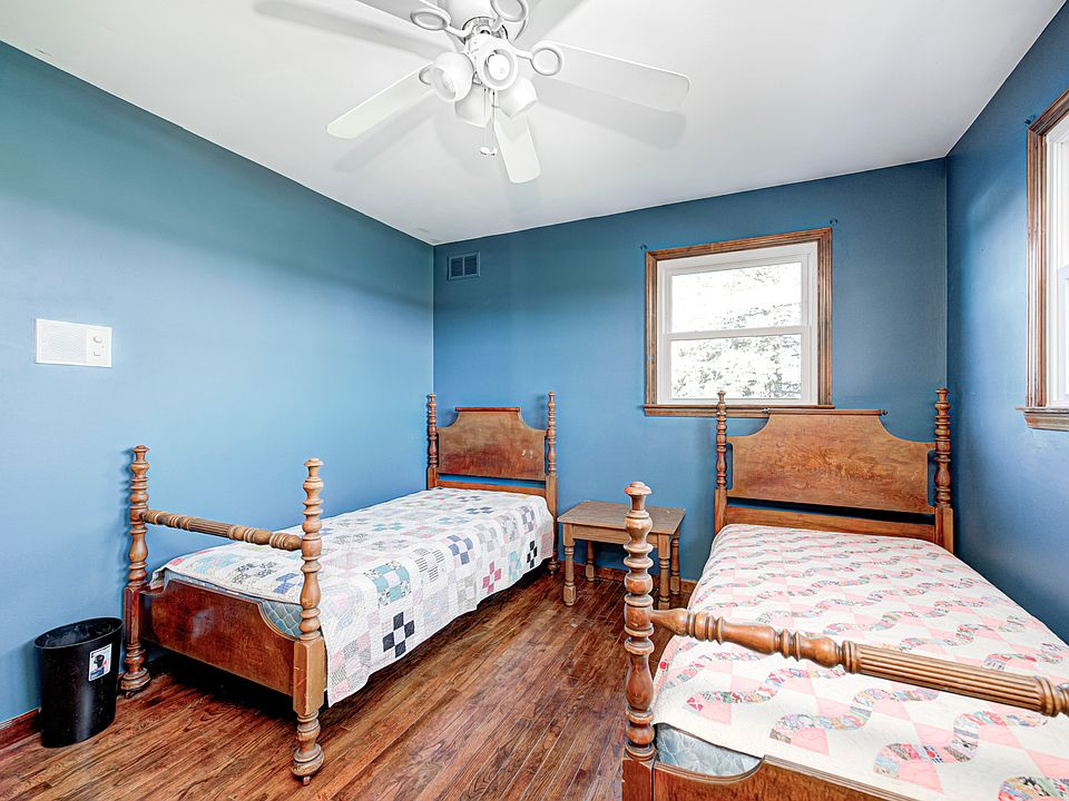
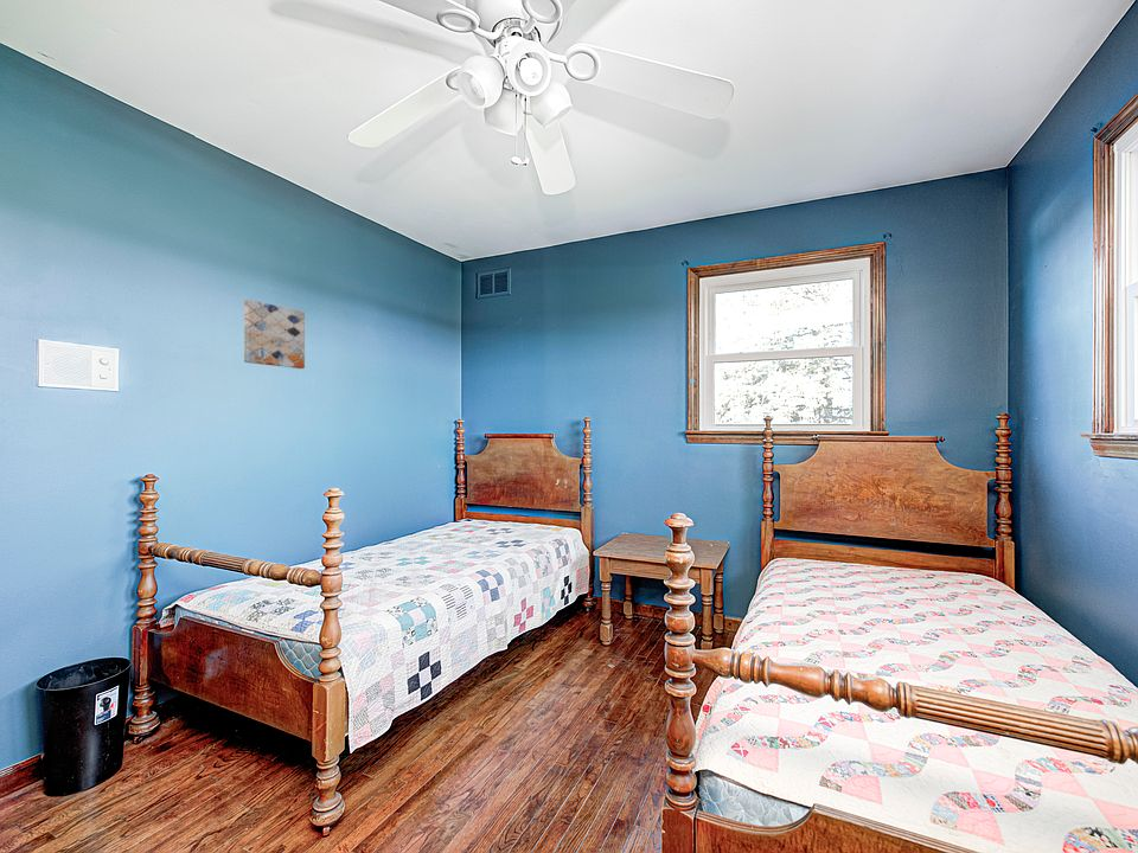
+ wall art (275, 335)
